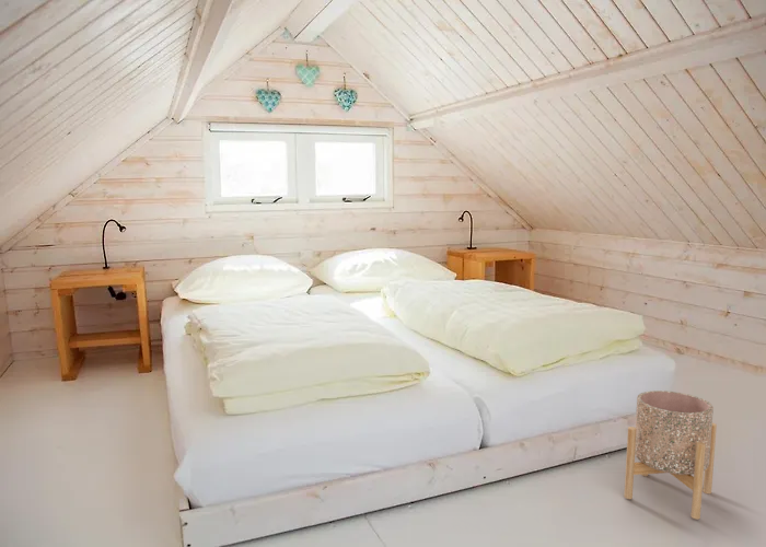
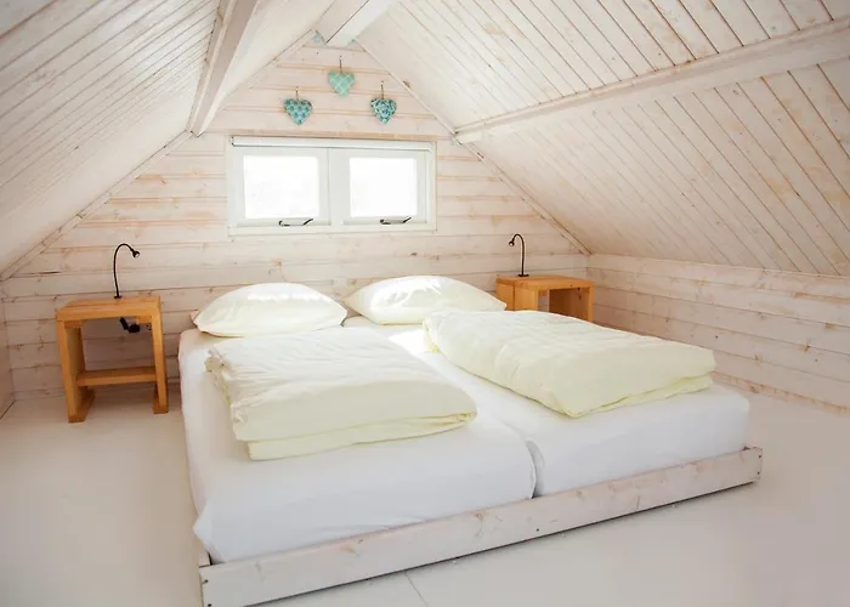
- planter (671, 449)
